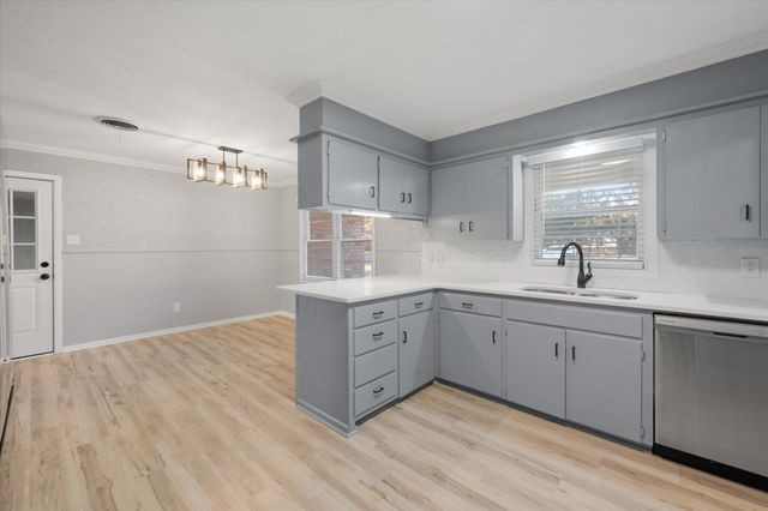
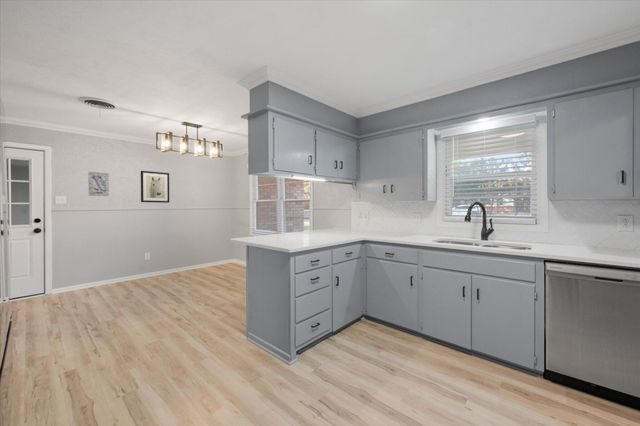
+ wall art (98, 184)
+ wall art (155, 187)
